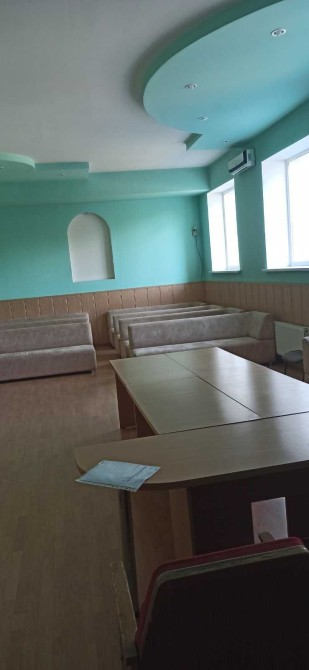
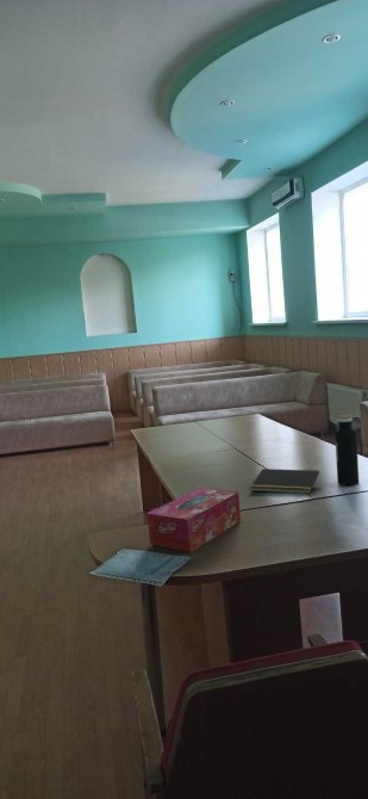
+ tissue box (195, 516)
+ water bottle (345, 450)
+ notepad (285, 481)
